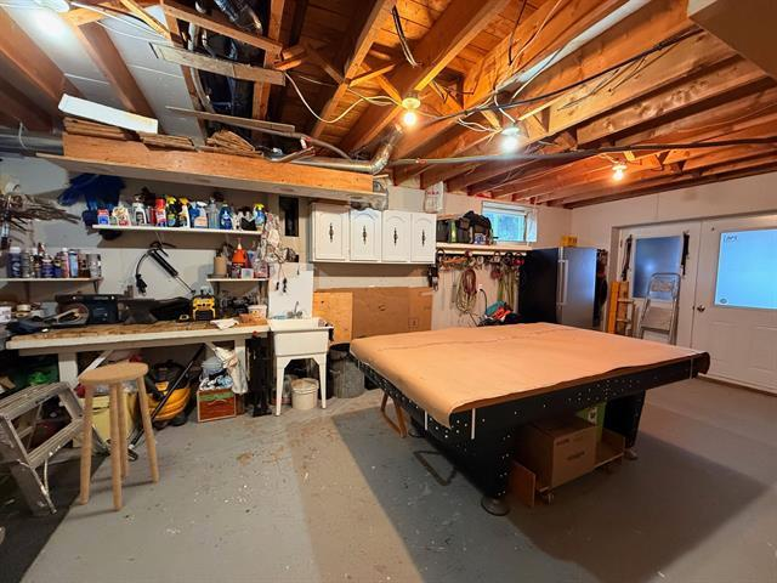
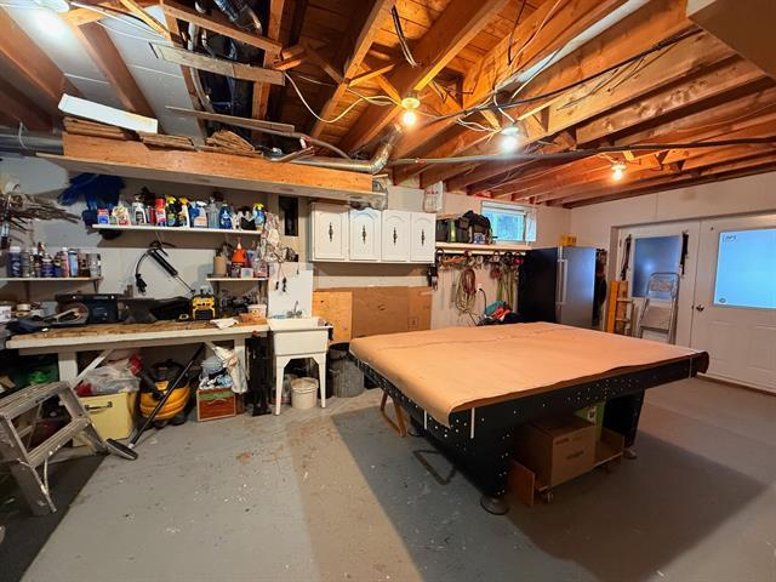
- stool (118, 431)
